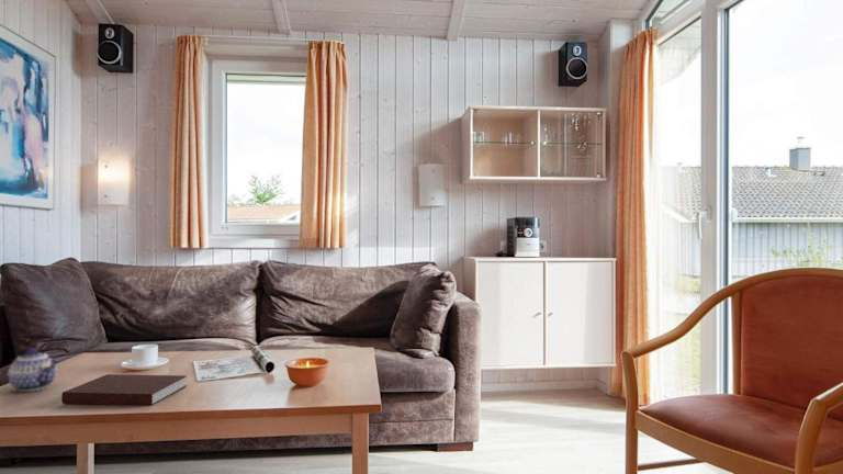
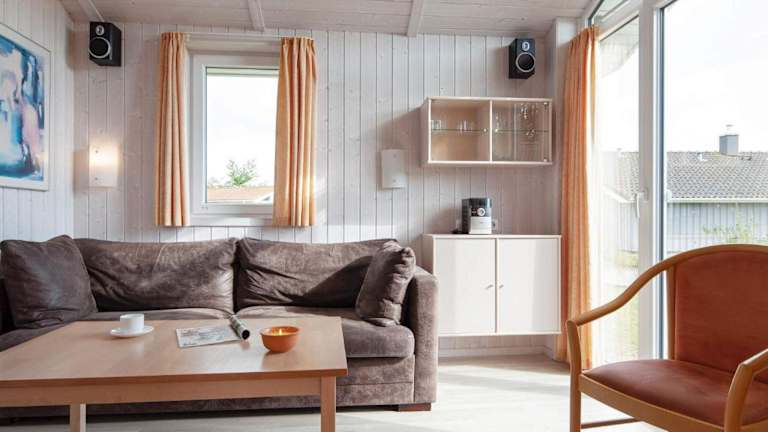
- teapot (33, 368)
- notebook (127, 388)
